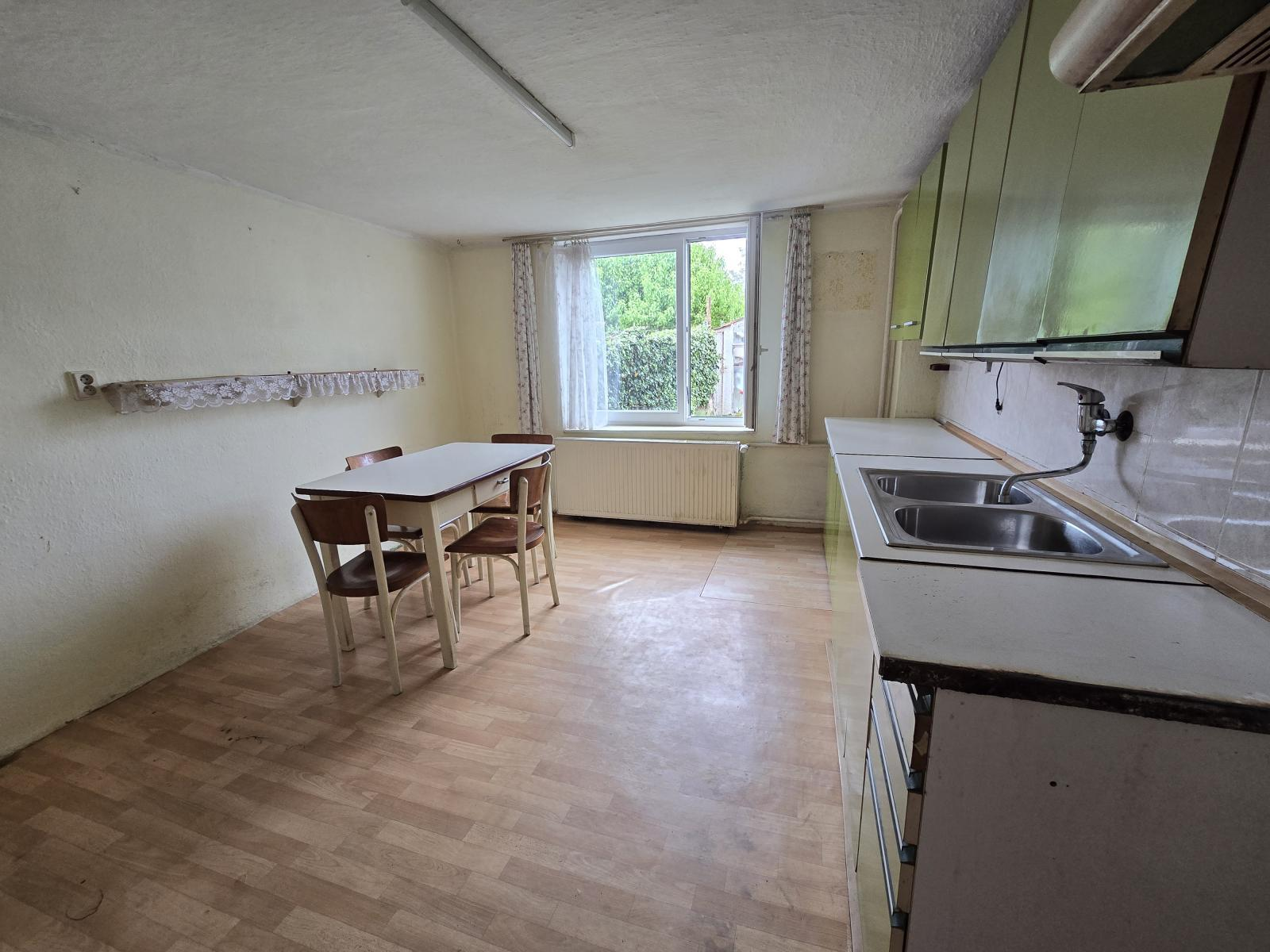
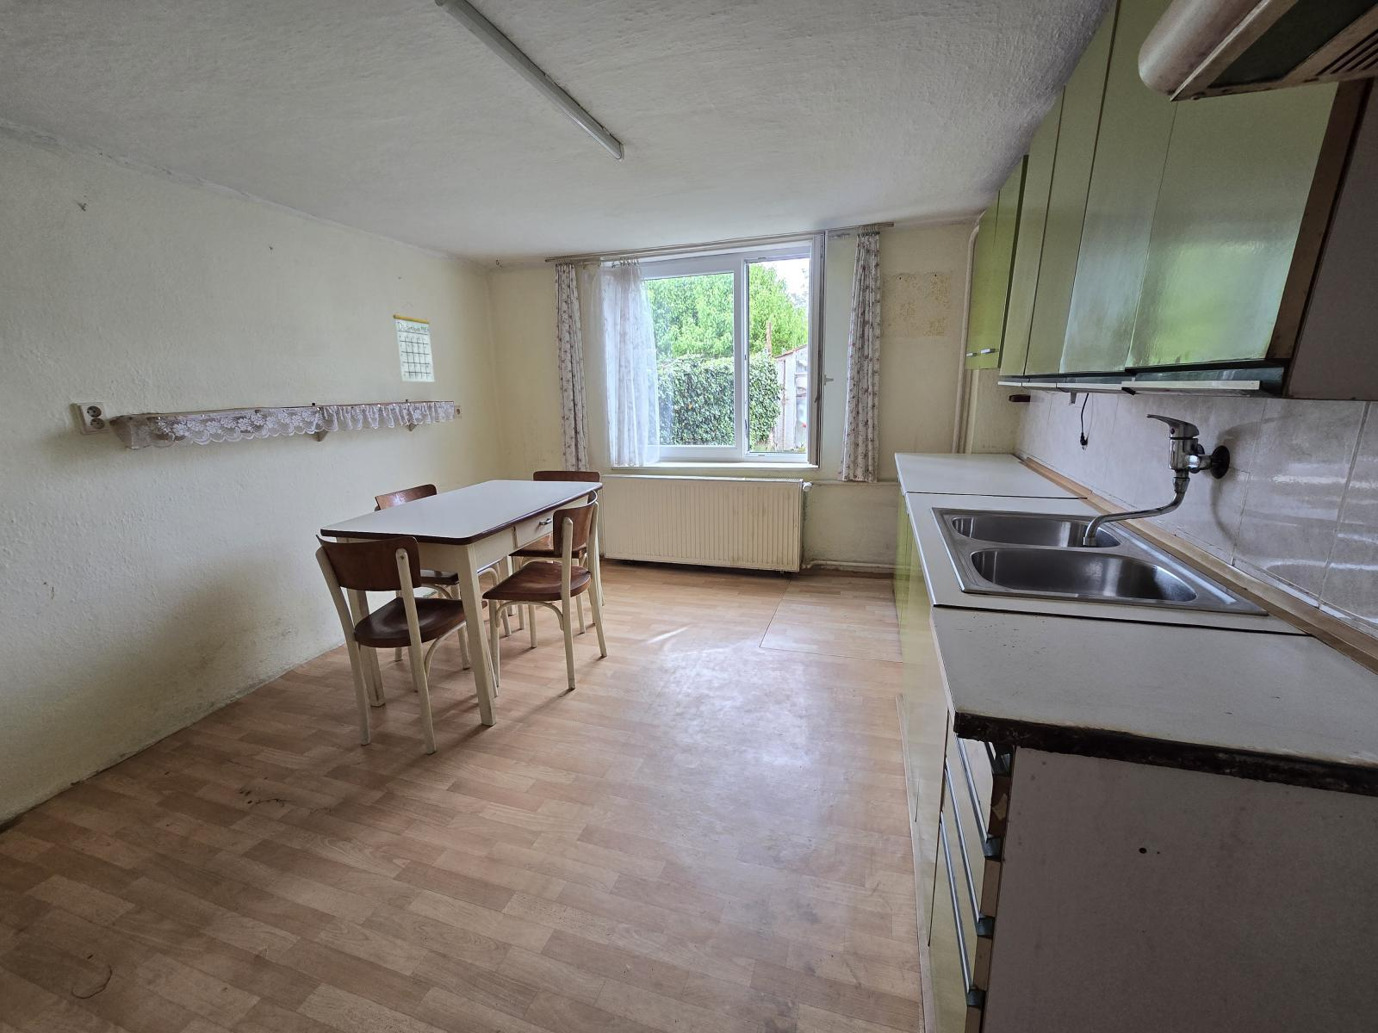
+ calendar (414, 342)
